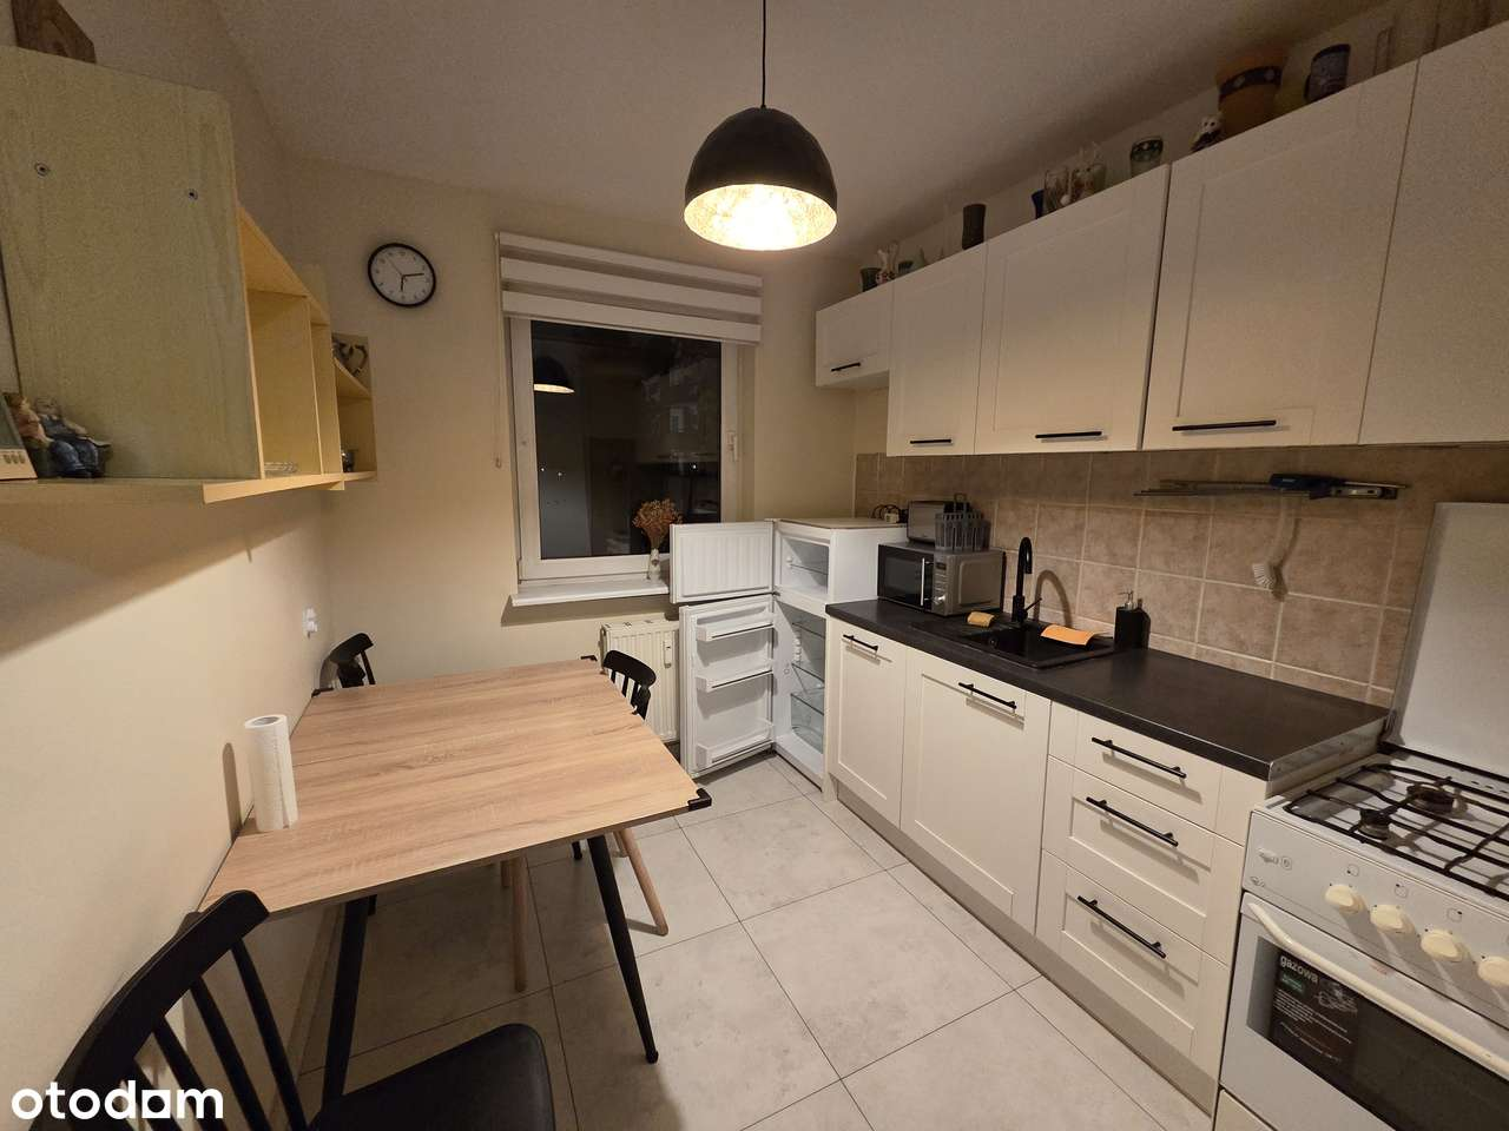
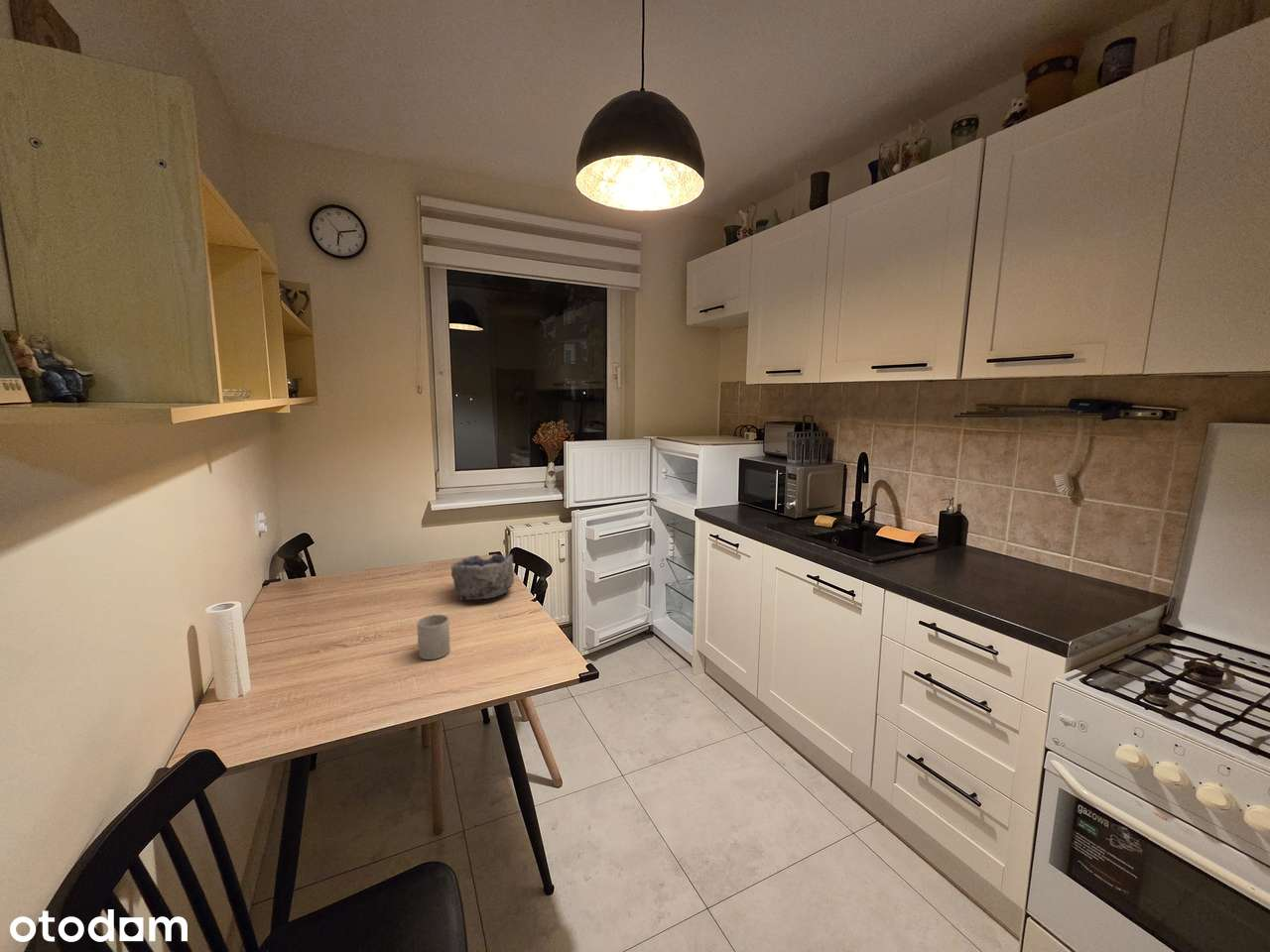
+ mug (432, 634)
+ bowl (482, 575)
